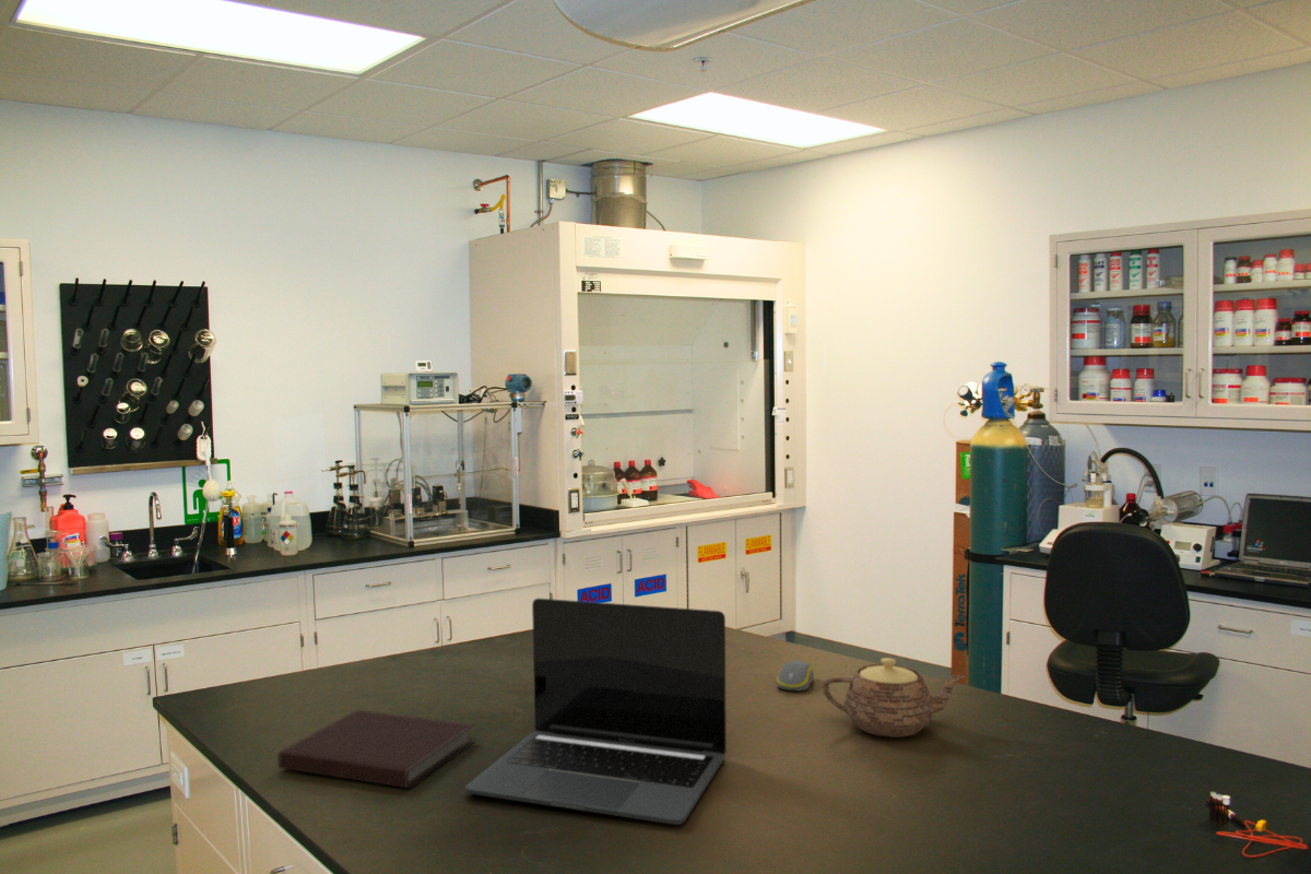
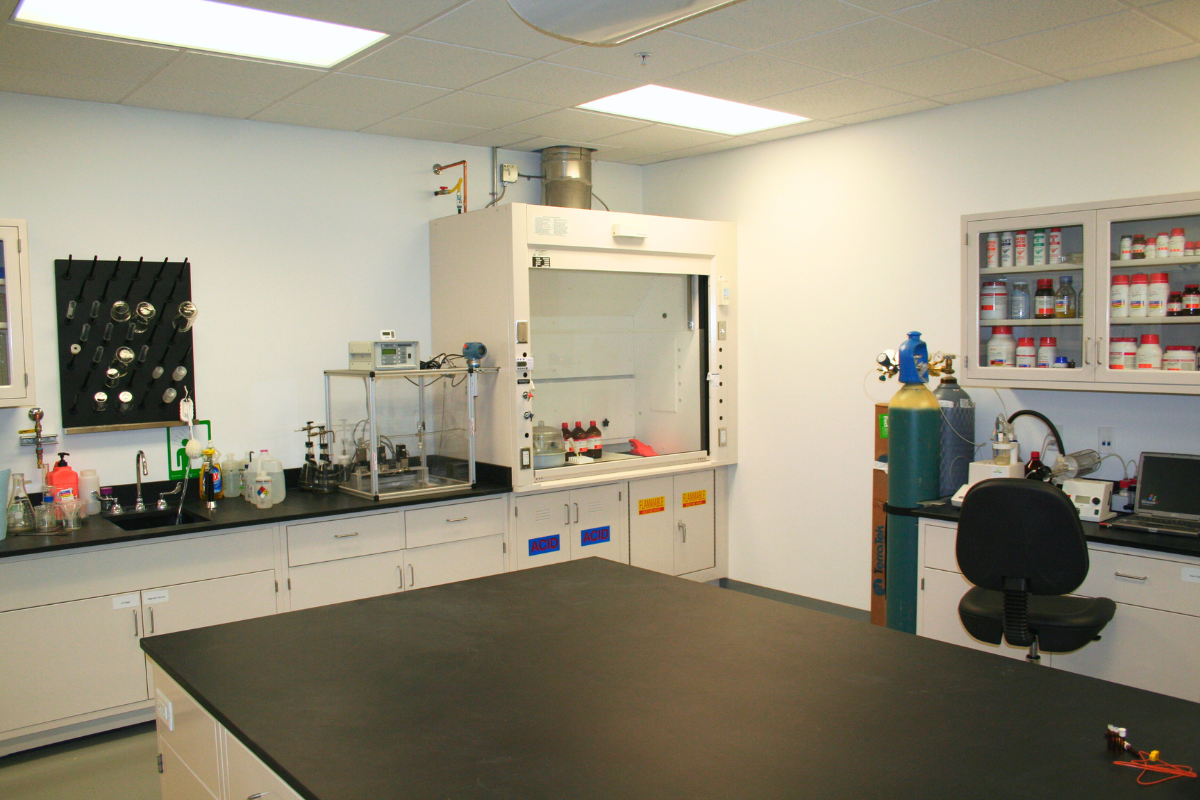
- computer mouse (795, 673)
- teapot (893, 693)
- laptop (599, 699)
- notebook (380, 746)
